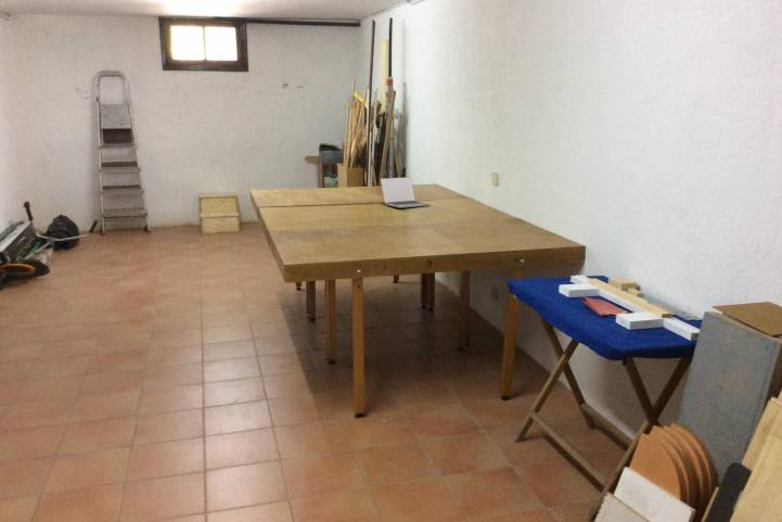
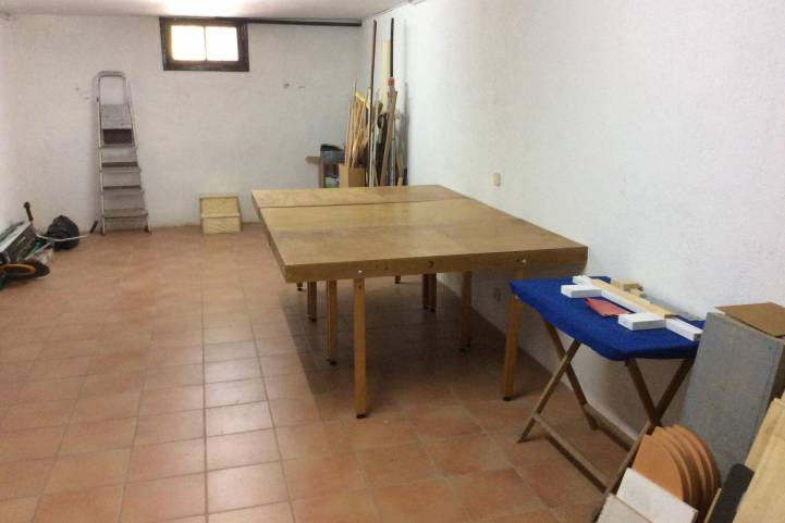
- laptop (405, 192)
